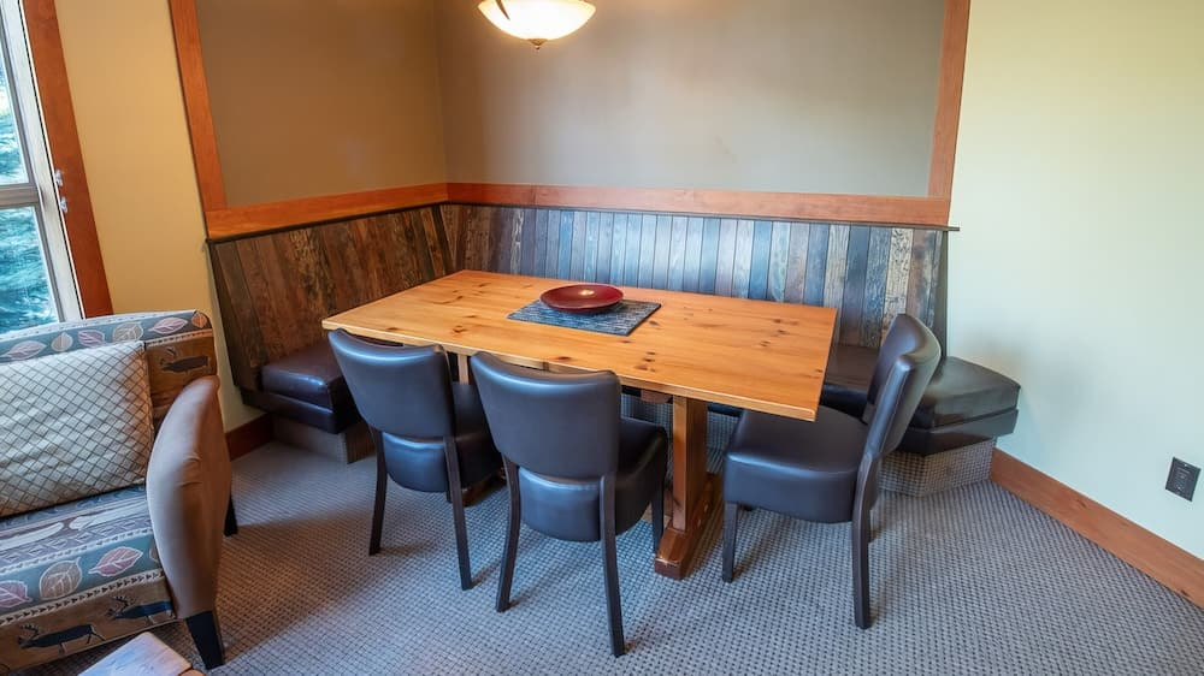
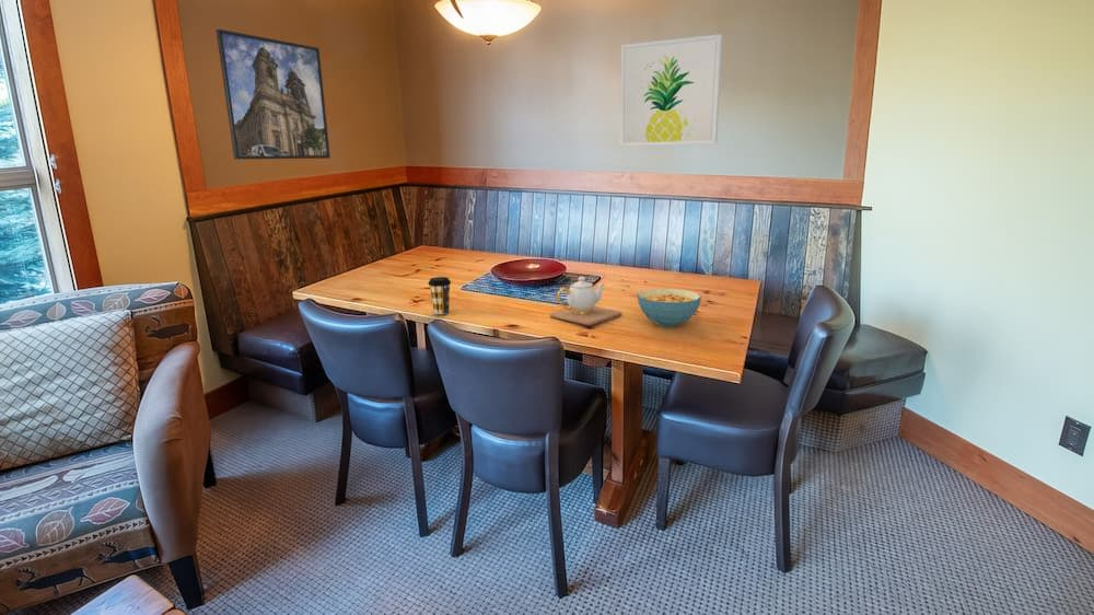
+ teapot (585, 295)
+ coffee cup (440, 295)
+ cereal bowl (667, 310)
+ wall art (668, 93)
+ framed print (278, 100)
